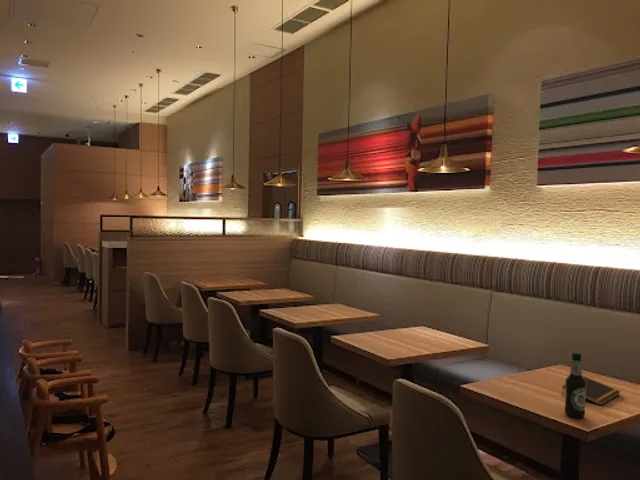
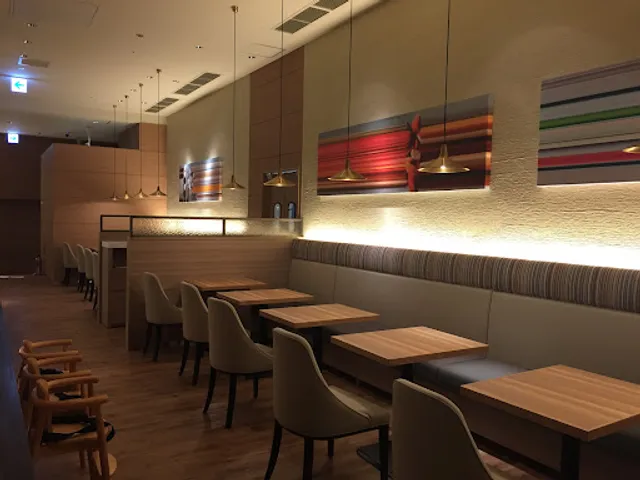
- bottle (575, 383)
- notepad (591, 389)
